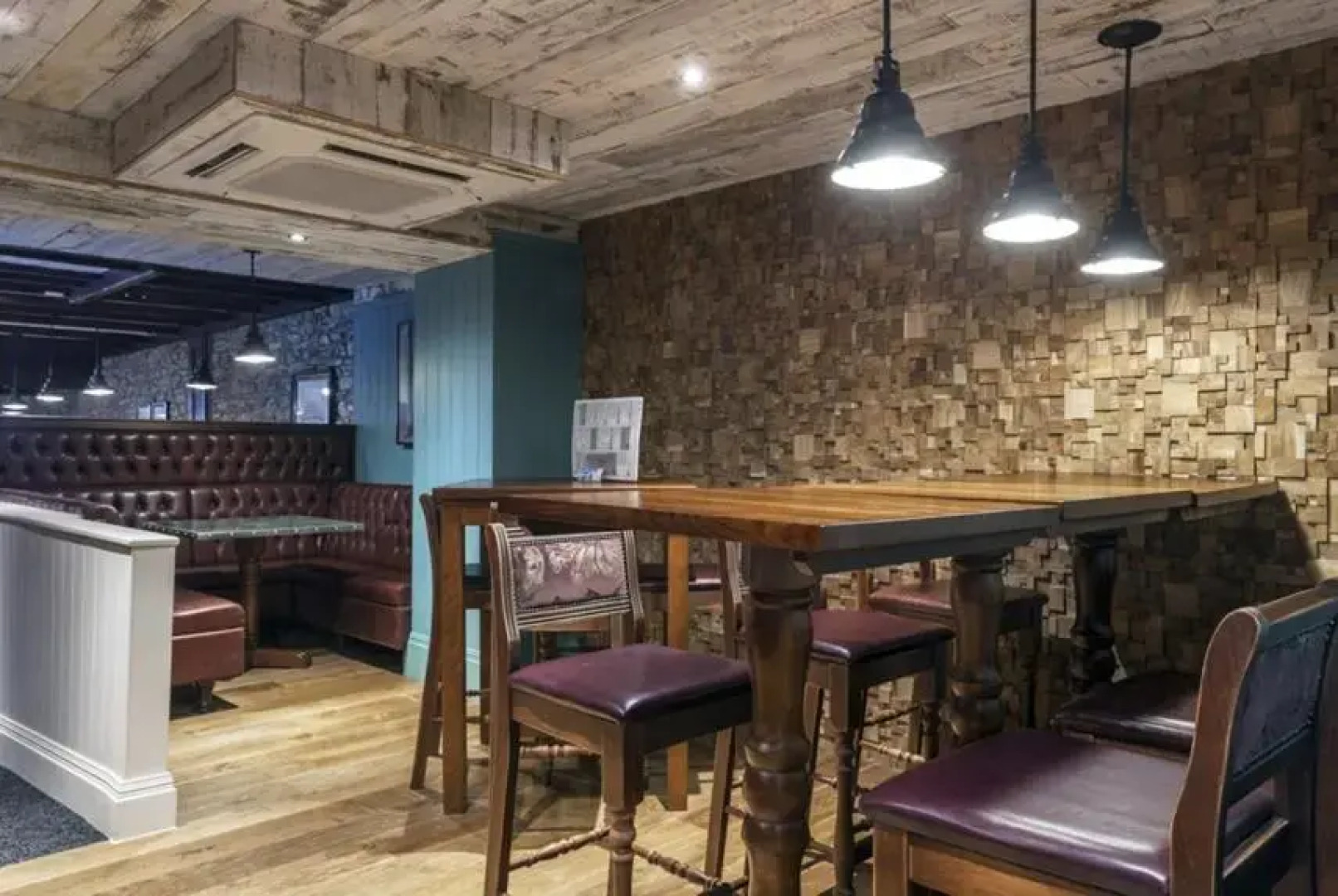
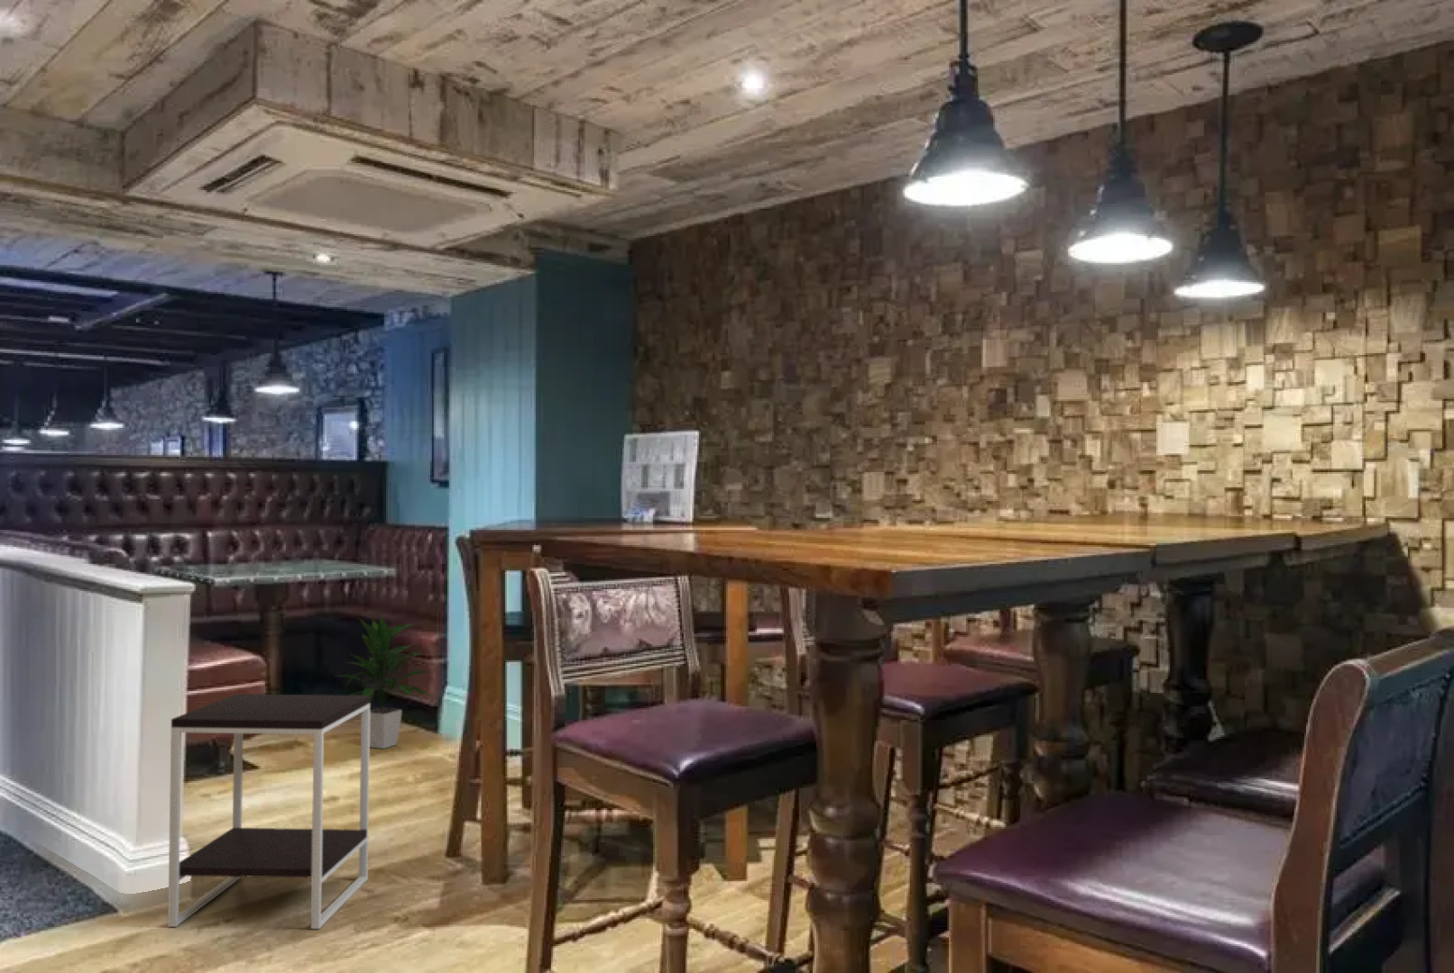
+ indoor plant (381, 680)
+ side table (274, 827)
